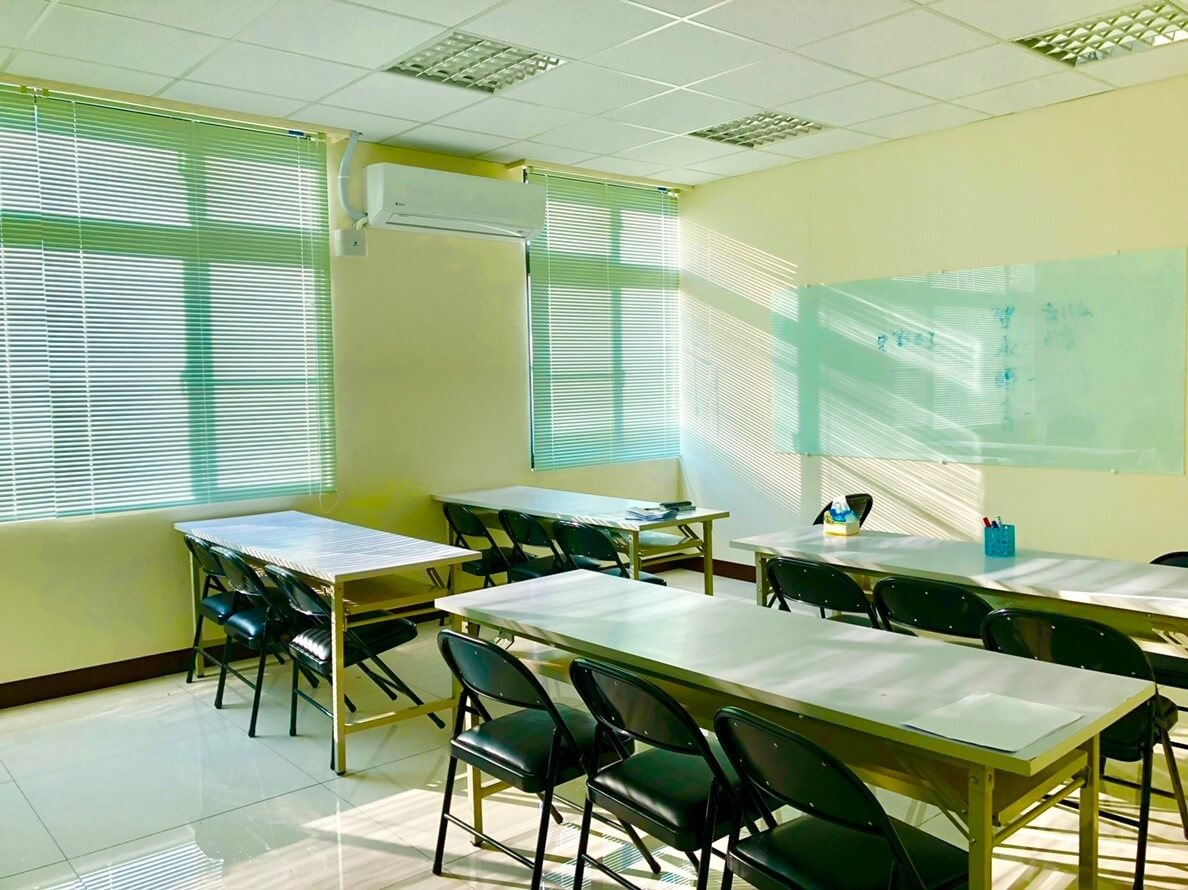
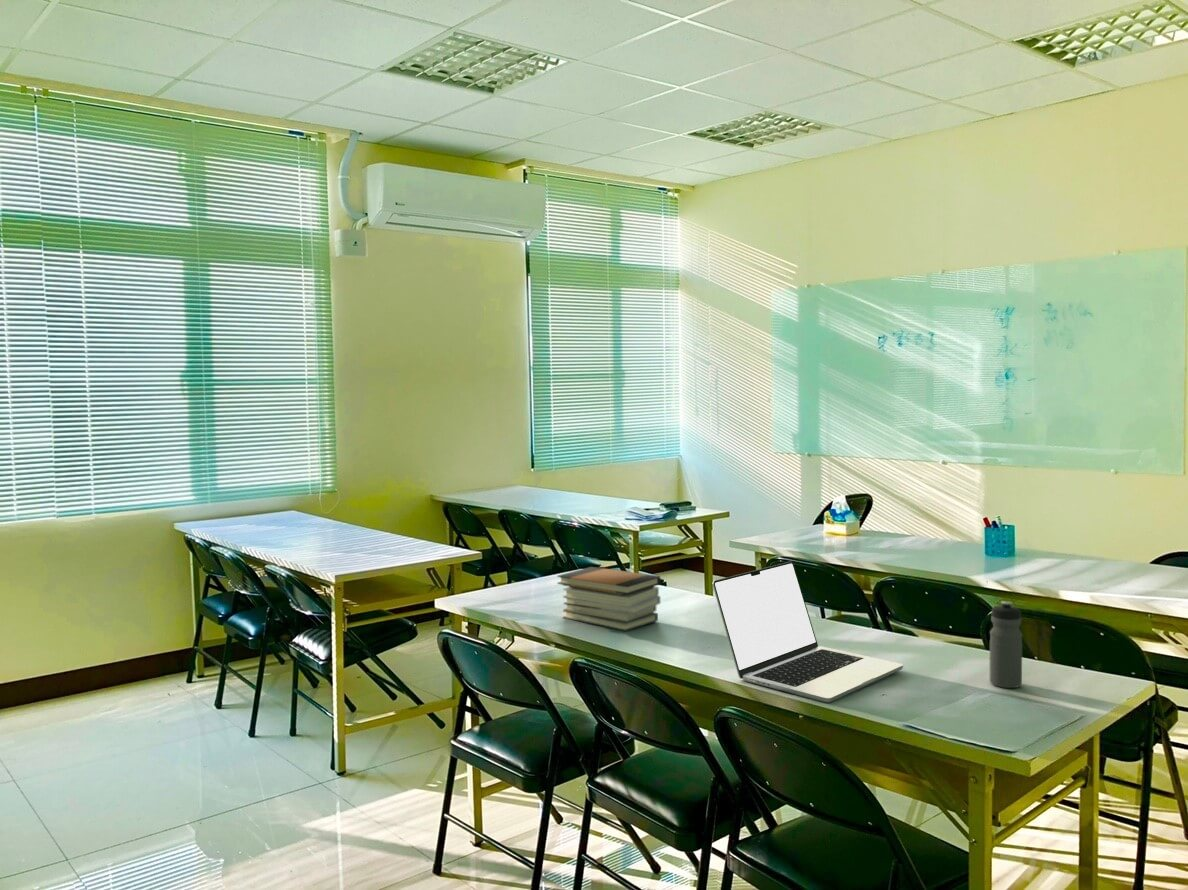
+ book stack (610, 597)
+ laptop (808, 625)
+ water bottle (1005, 642)
